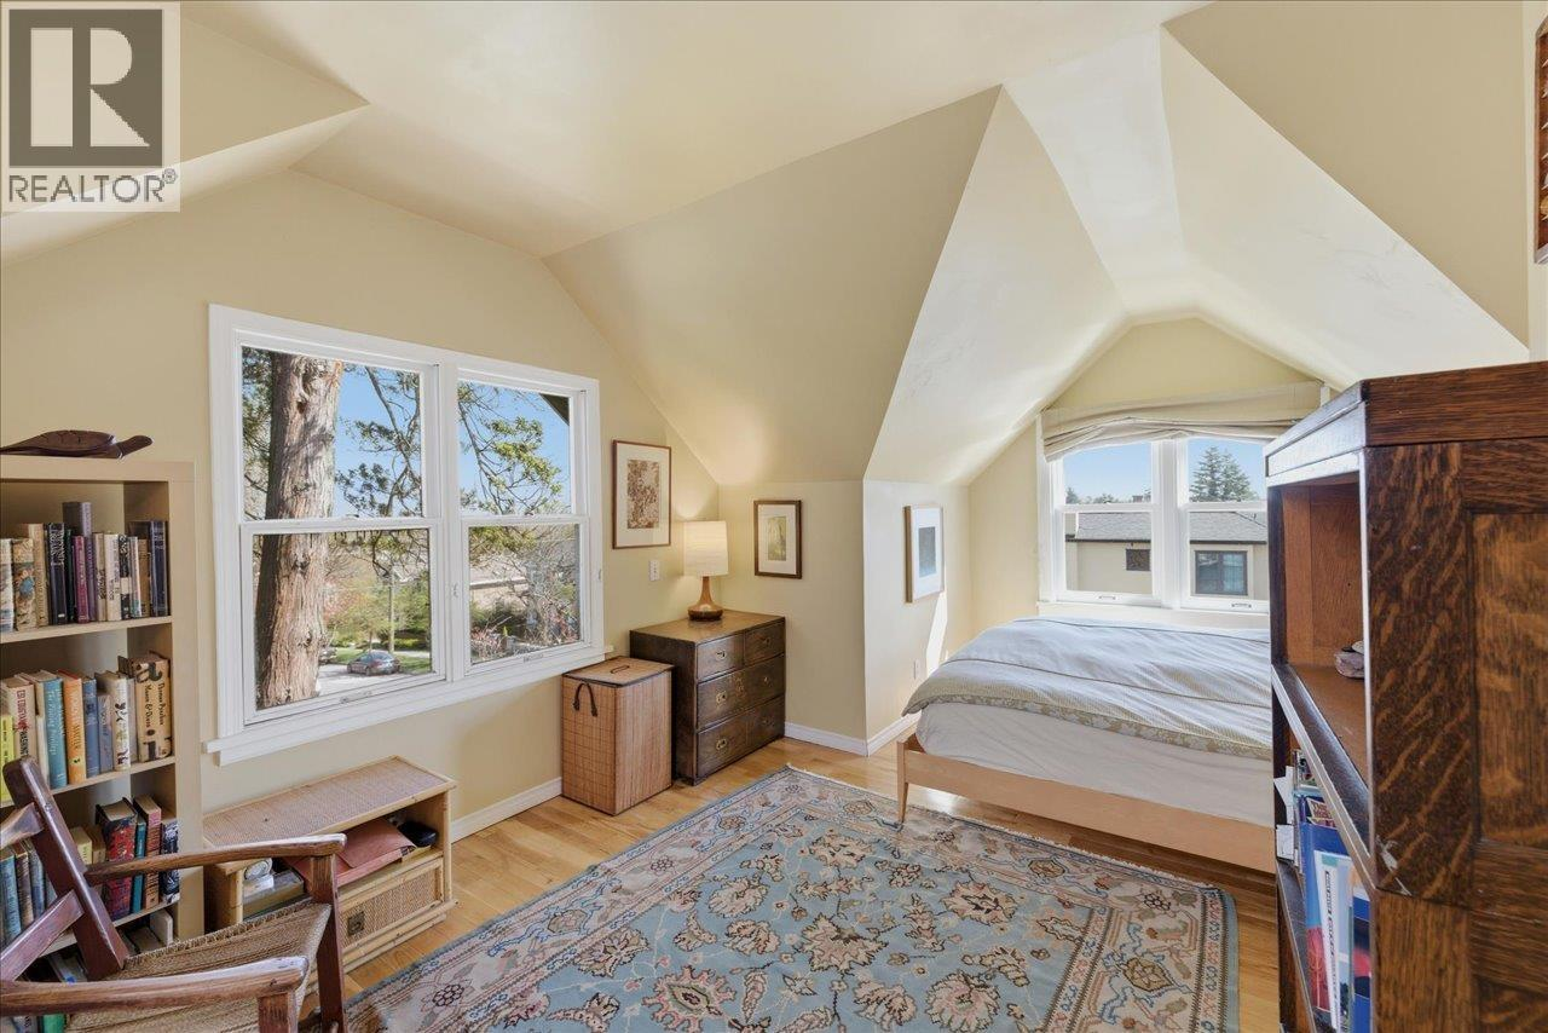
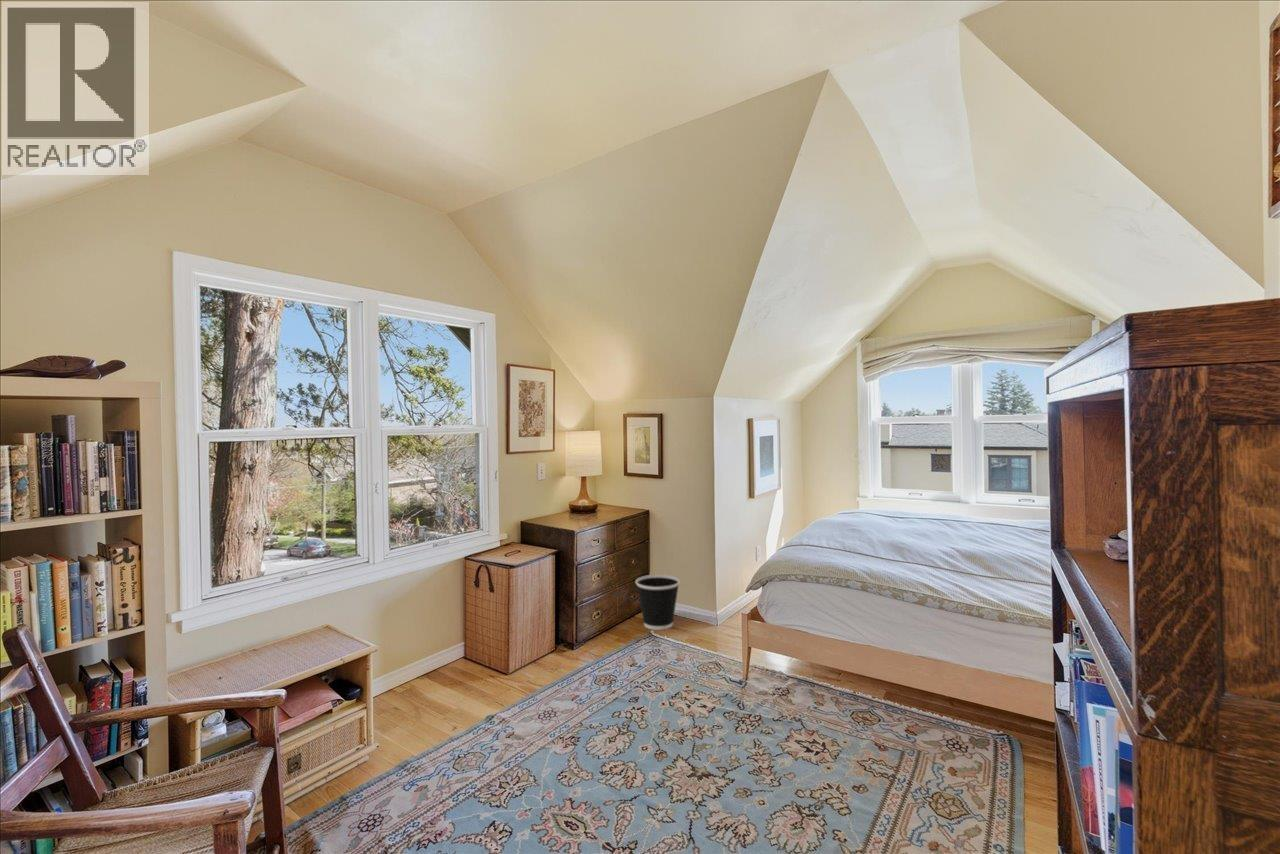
+ wastebasket (657, 602)
